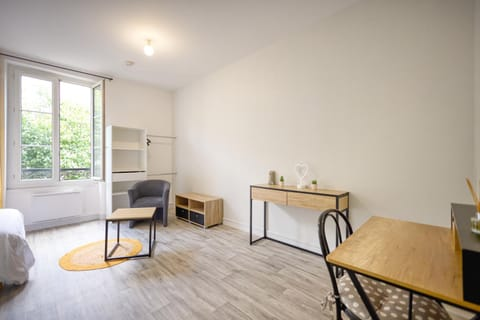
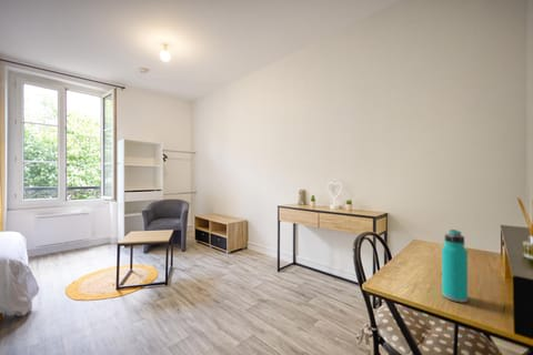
+ water bottle (454, 263)
